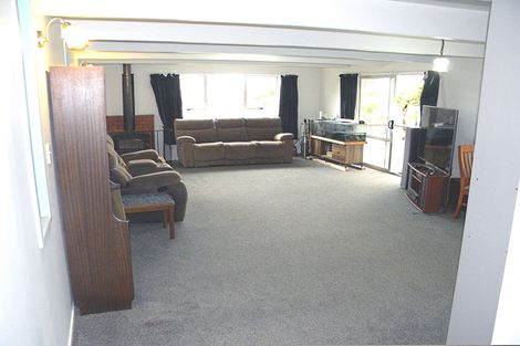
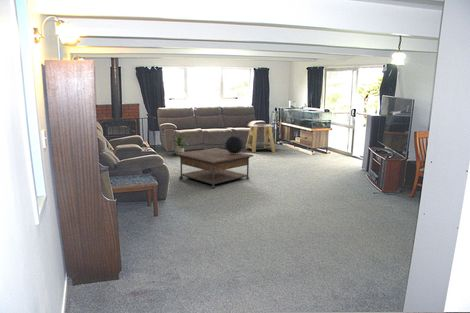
+ house plant (179, 142)
+ coffee table (214, 166)
+ side table (260, 137)
+ decorative globe (234, 144)
